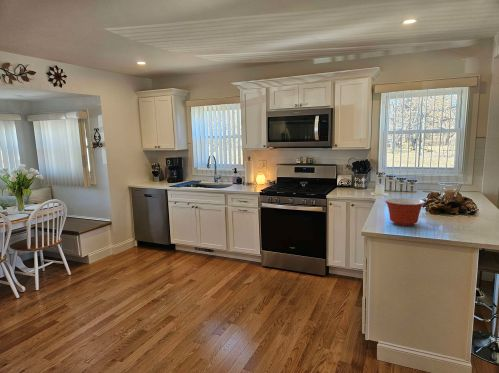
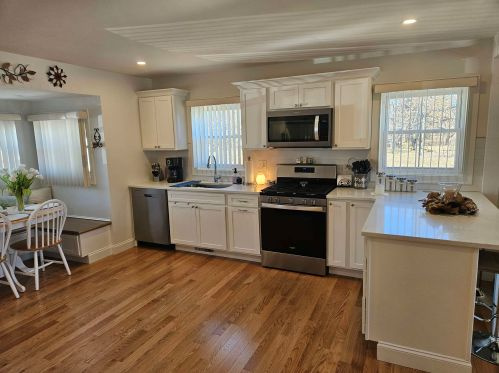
- mixing bowl (403, 212)
